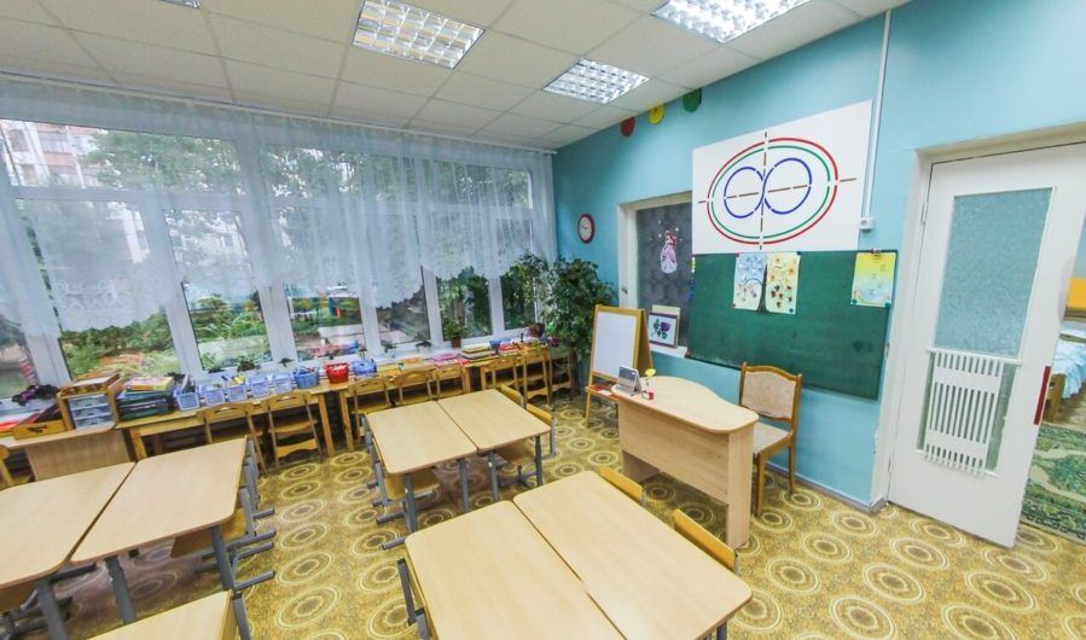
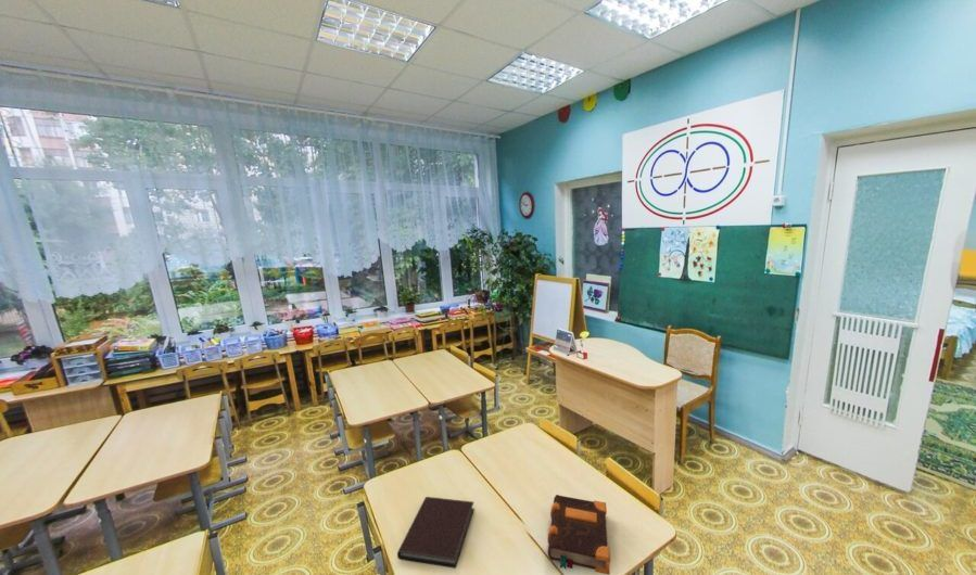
+ notebook (439, 528)
+ bible (578, 532)
